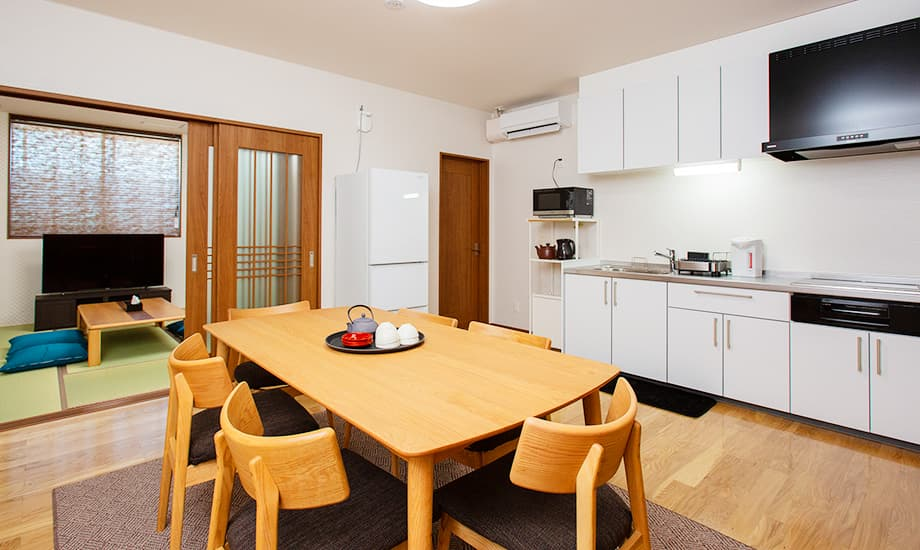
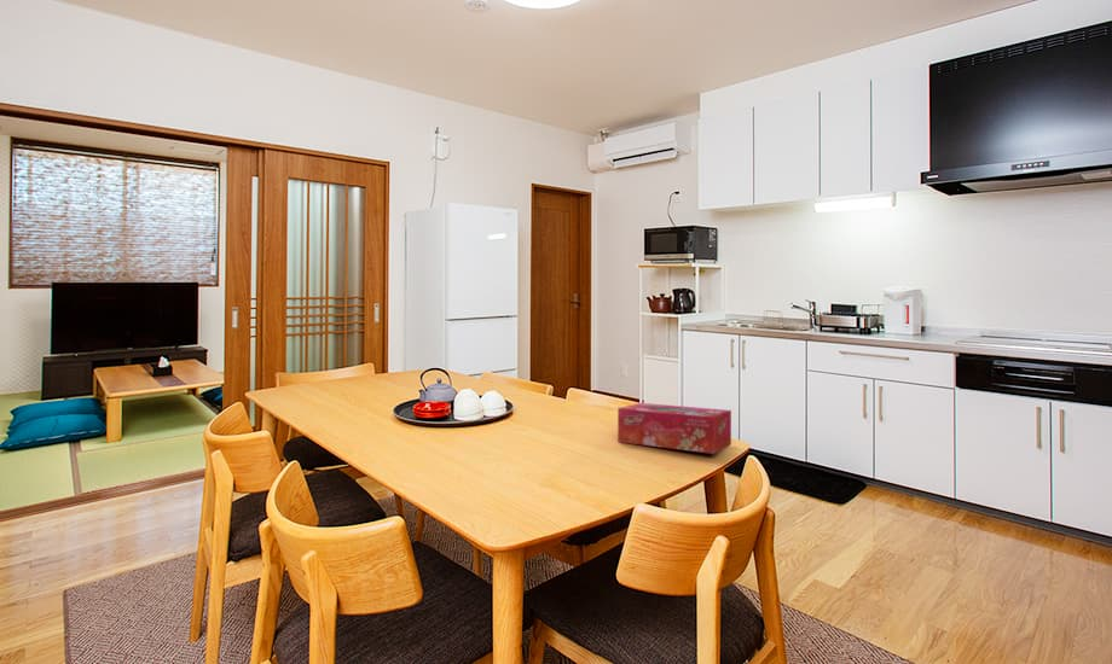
+ tissue box (673, 426)
